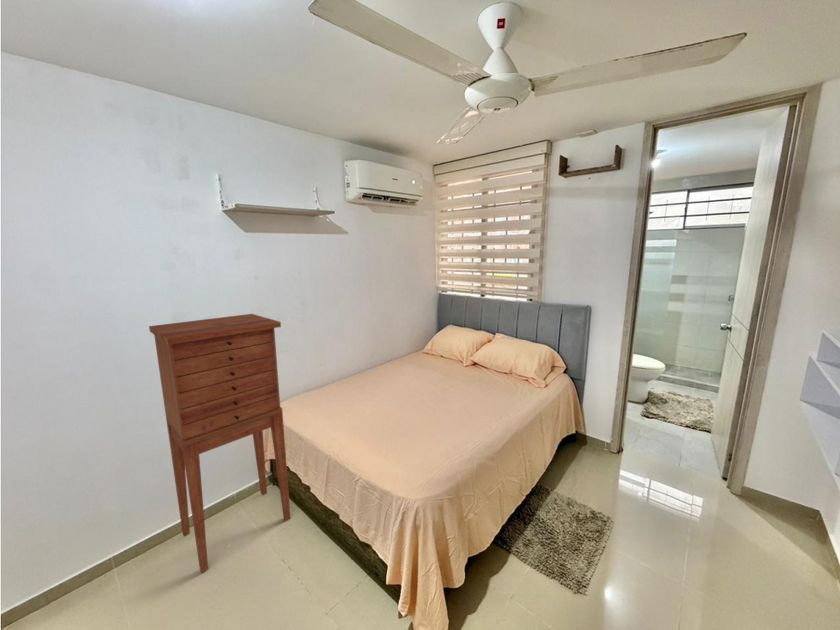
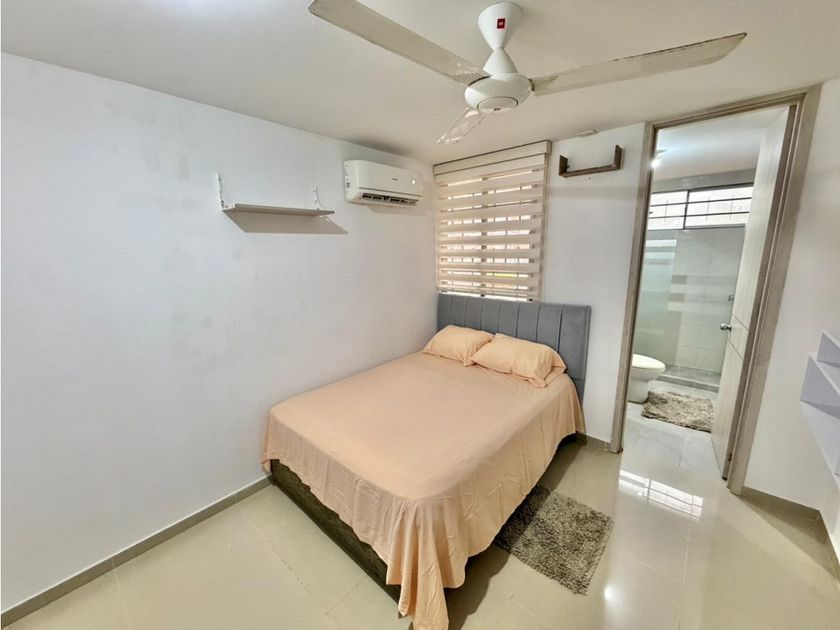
- cabinet (228, 431)
